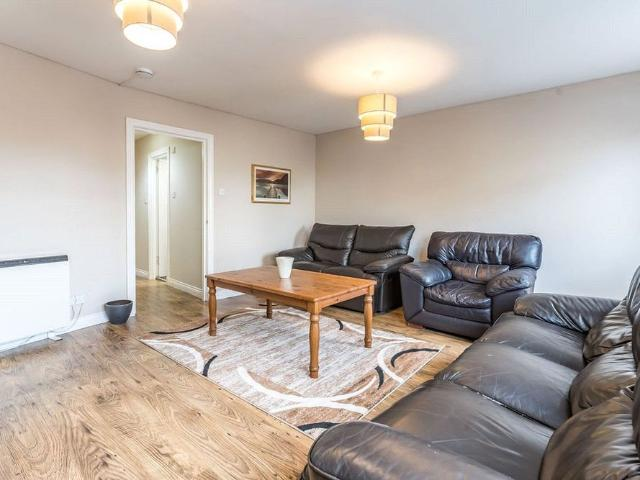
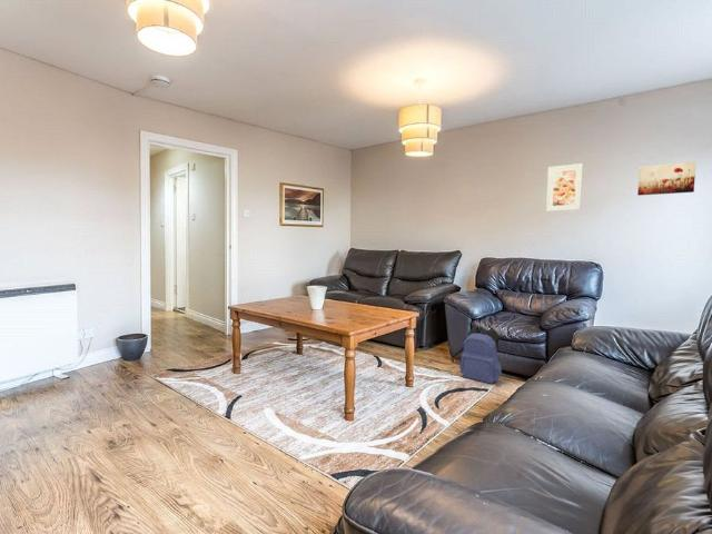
+ wall art (665, 179)
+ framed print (564, 188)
+ backpack (483, 352)
